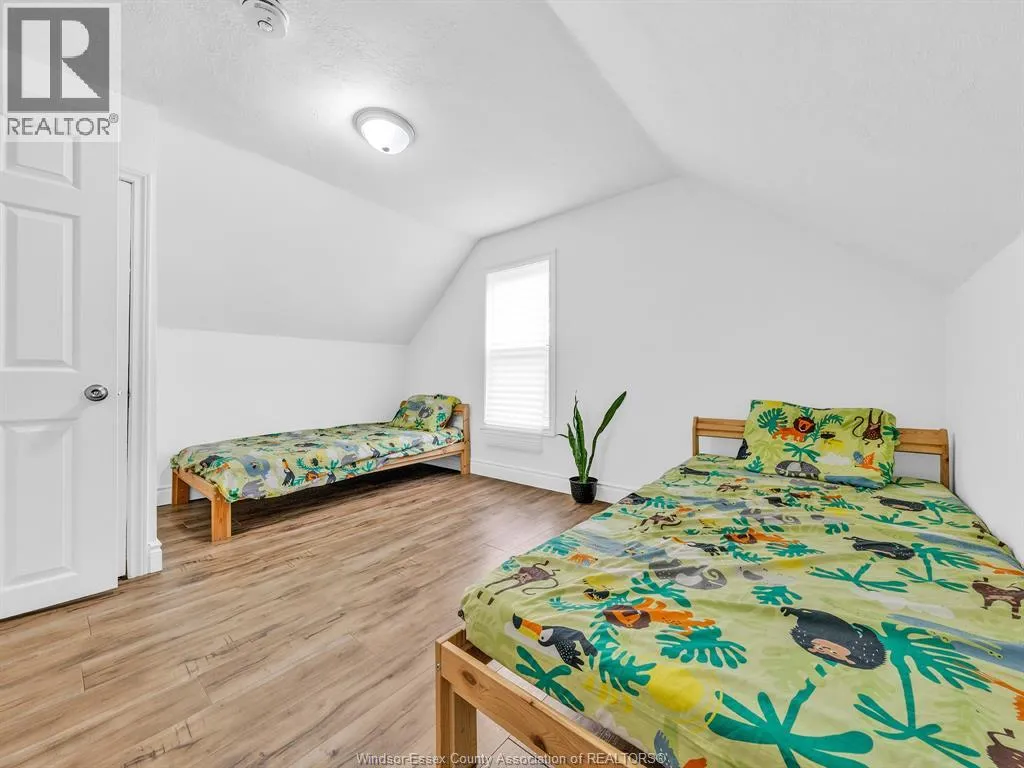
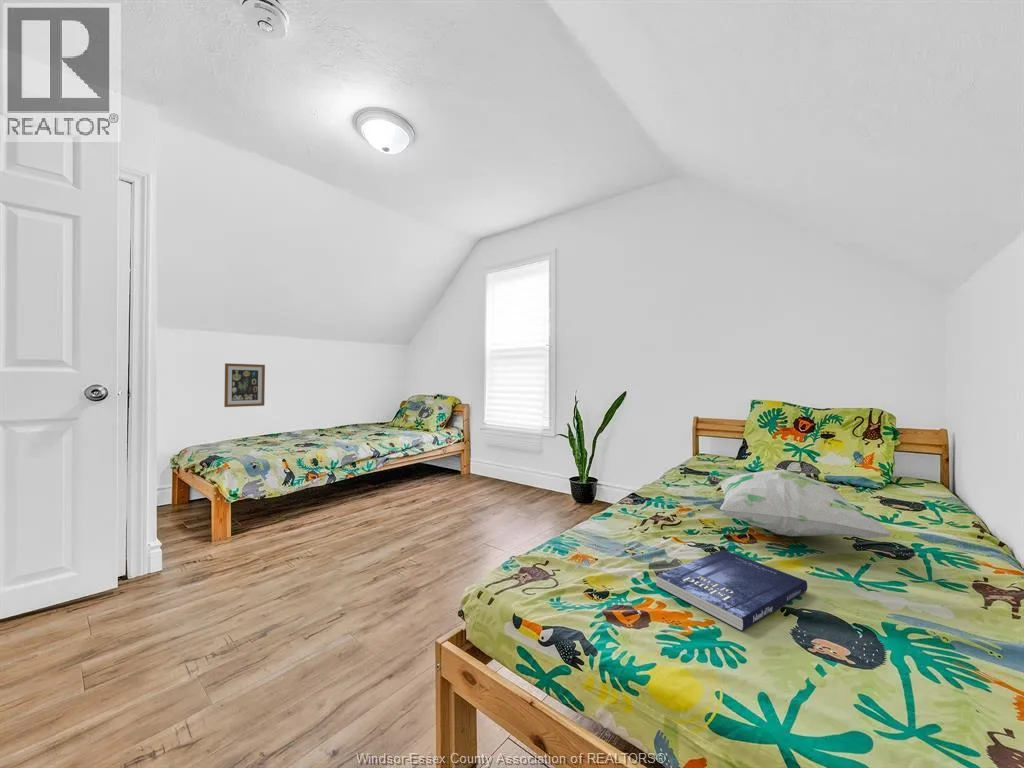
+ wall art (245, 385)
+ decorative pillow (780, 500)
+ book (731, 583)
